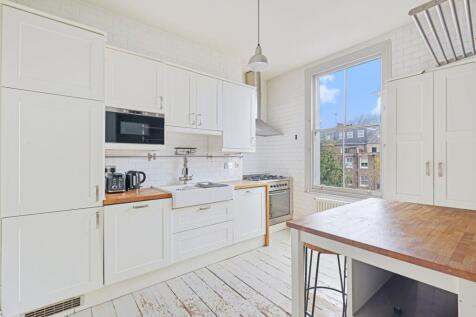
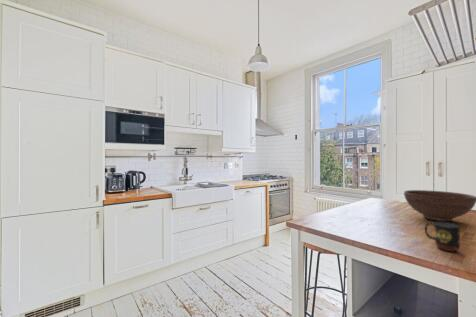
+ mug (441, 235)
+ fruit bowl (437, 206)
